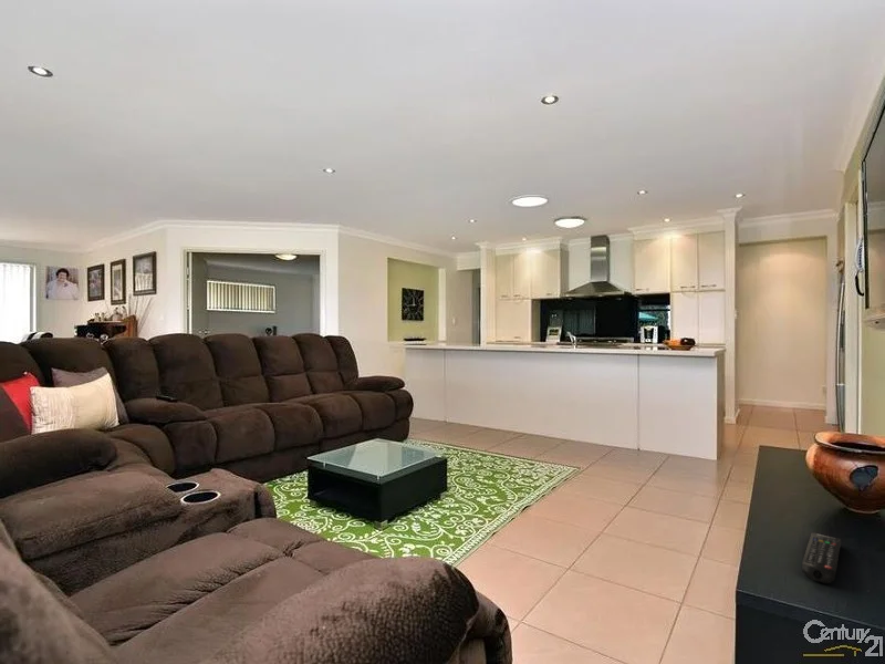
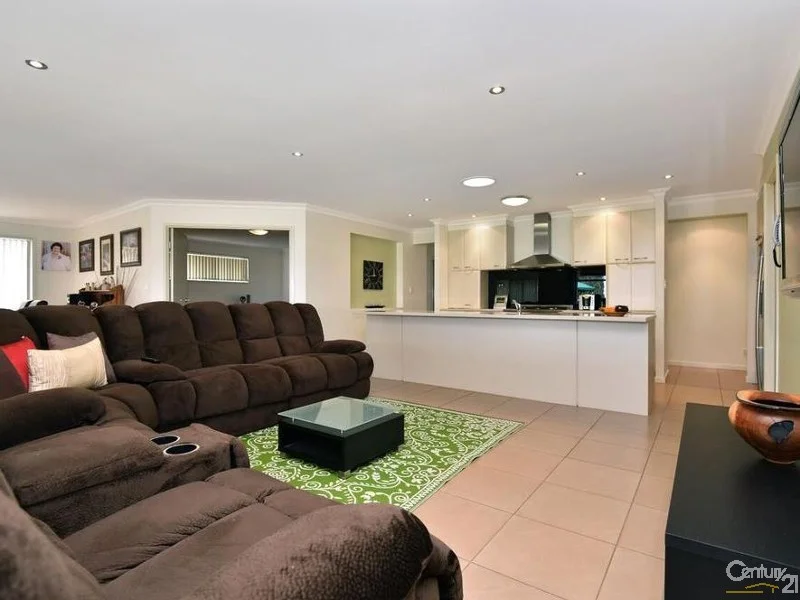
- remote control (822, 554)
